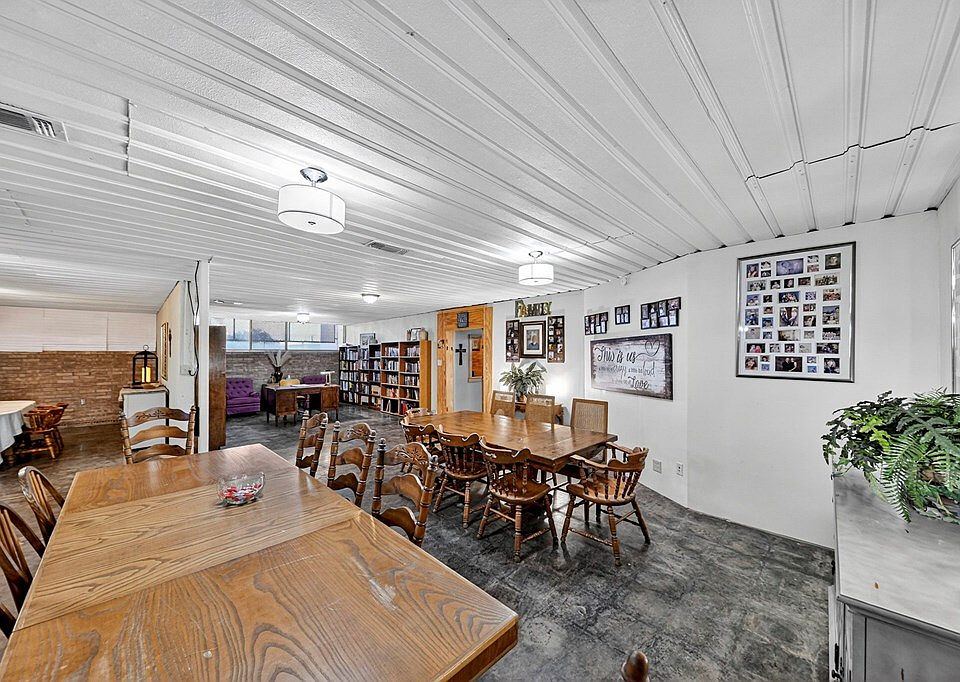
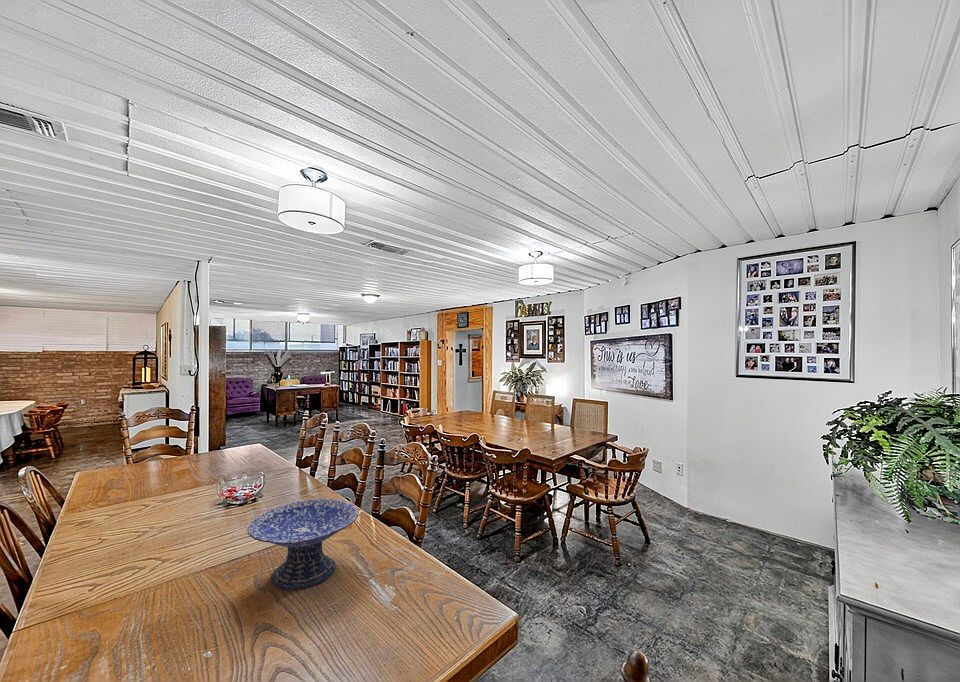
+ decorative bowl (305, 543)
